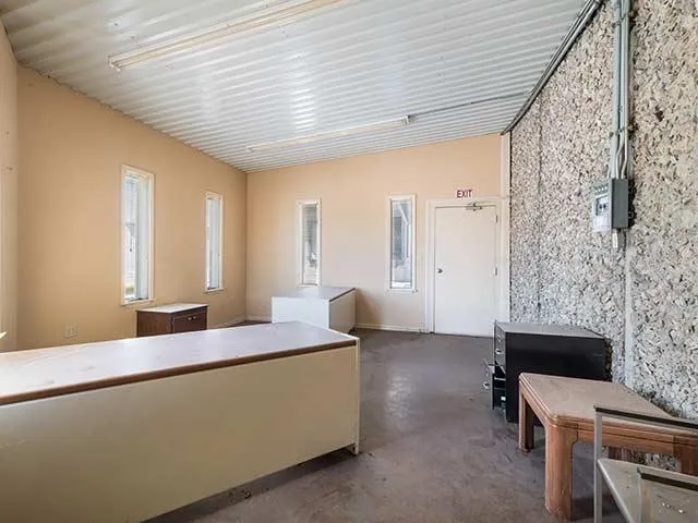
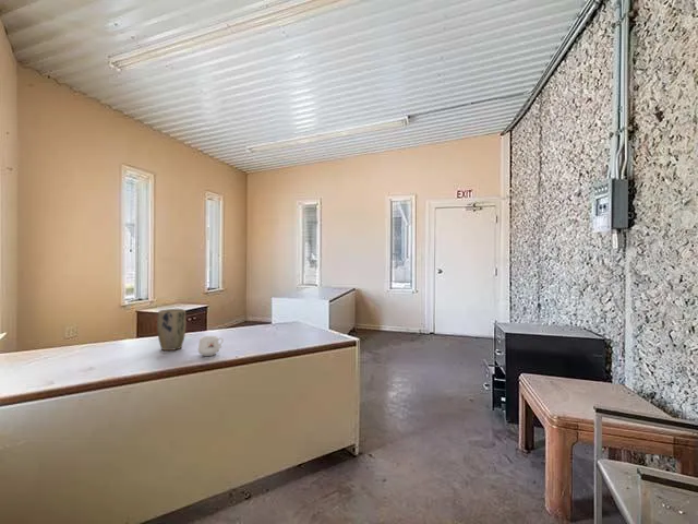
+ mug (210, 345)
+ plant pot (171, 329)
